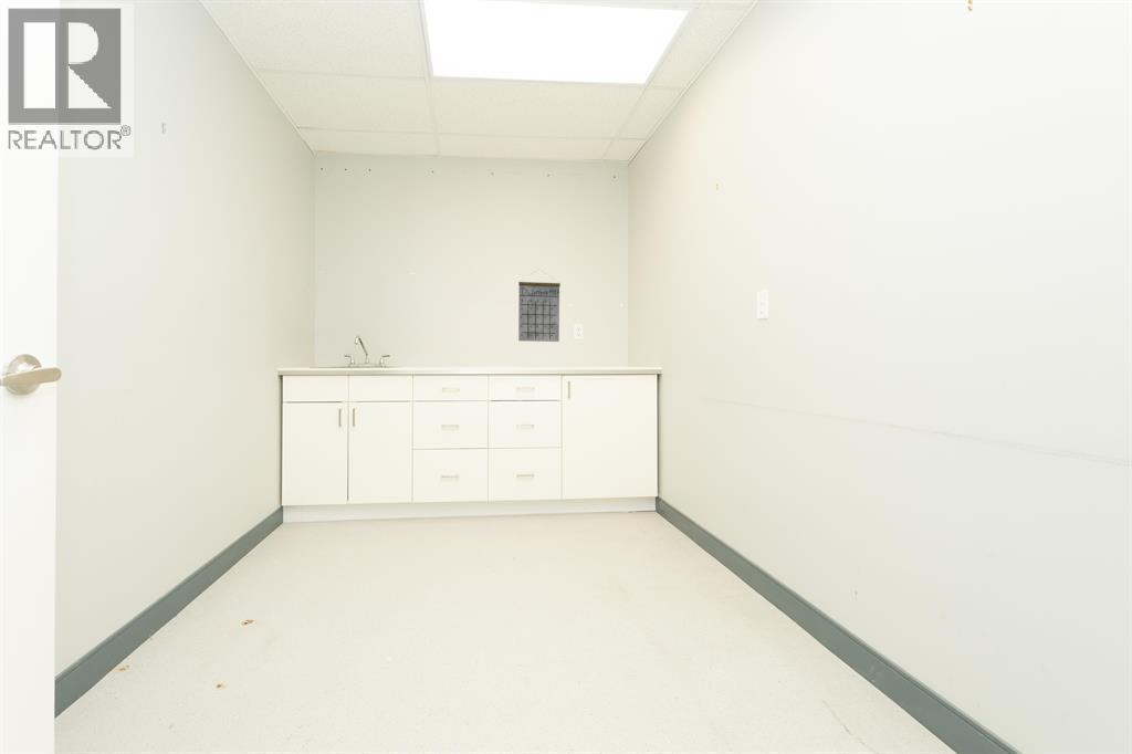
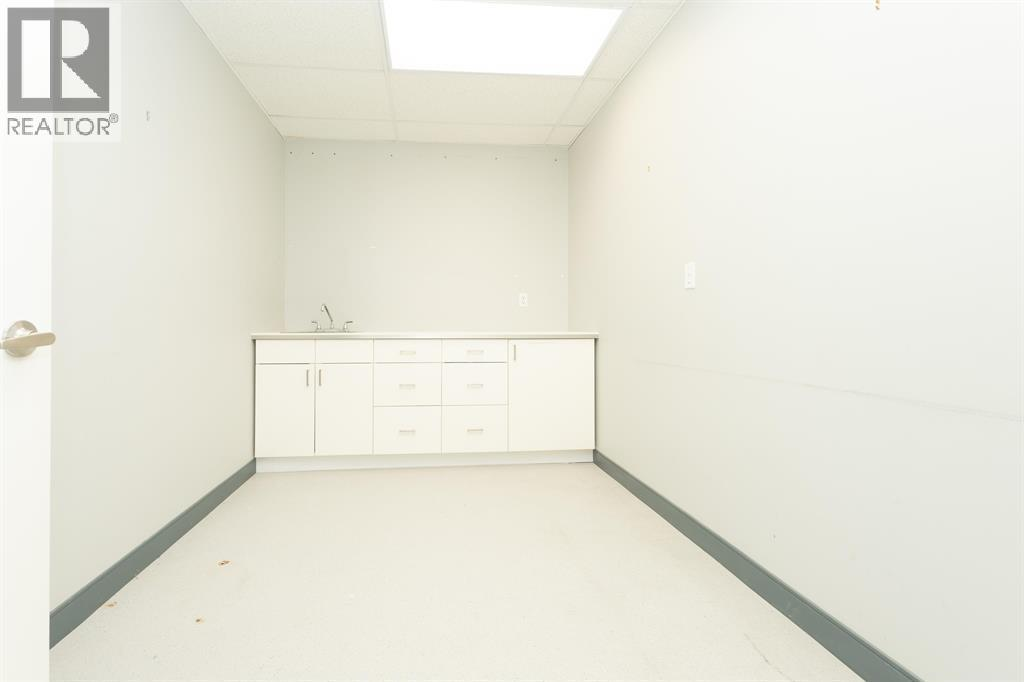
- calendar (538, 304)
